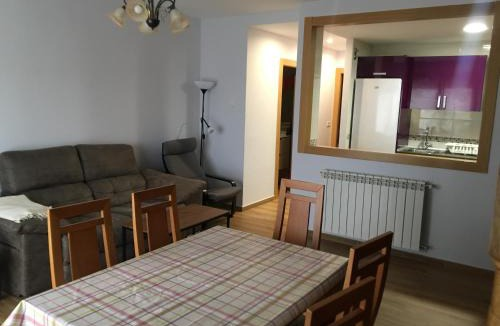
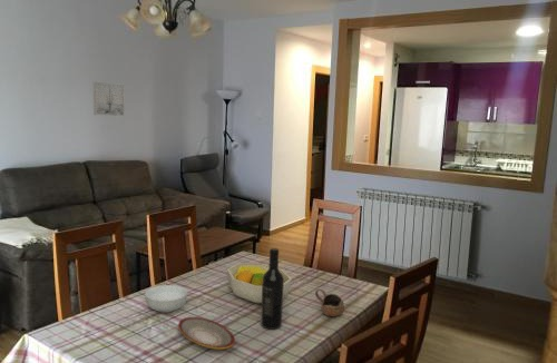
+ cup (331, 302)
+ wall art (109, 99)
+ fruit bowl (257, 279)
+ plate (205, 334)
+ cereal bowl (166, 300)
+ wine bottle (272, 287)
